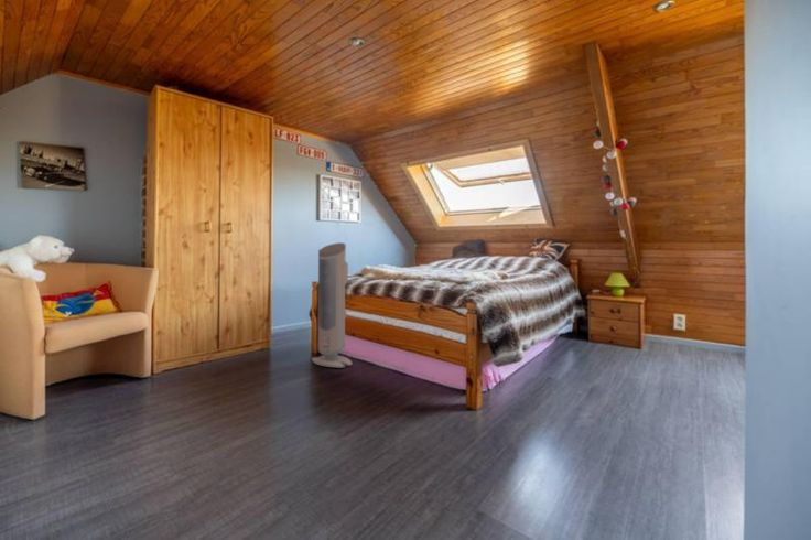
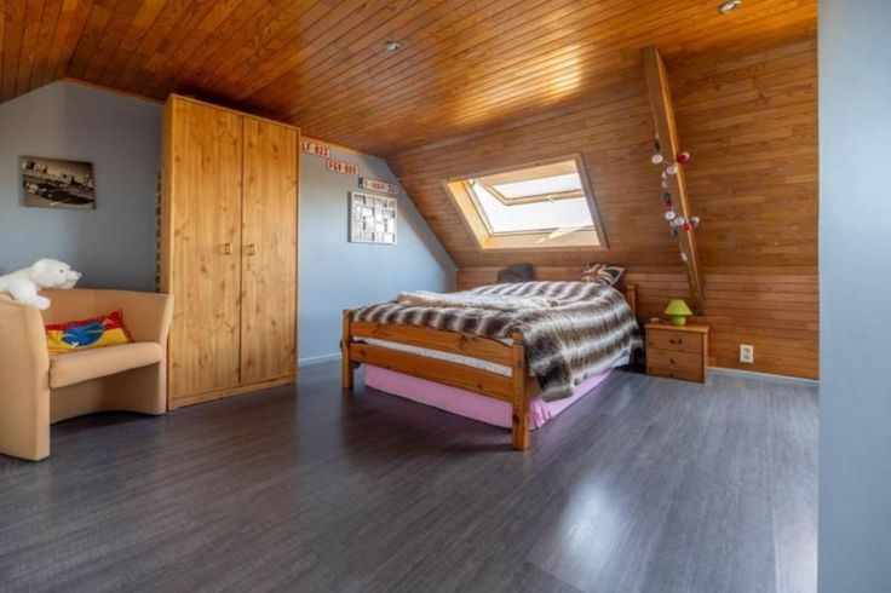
- air purifier (332, 302)
